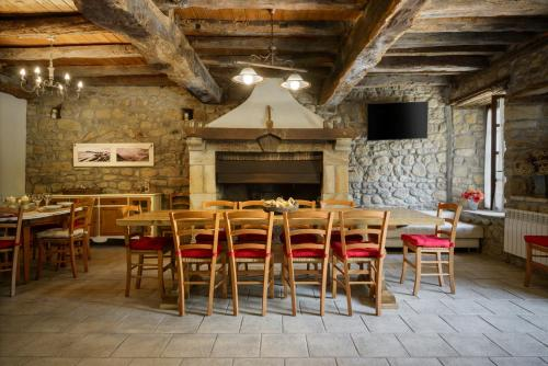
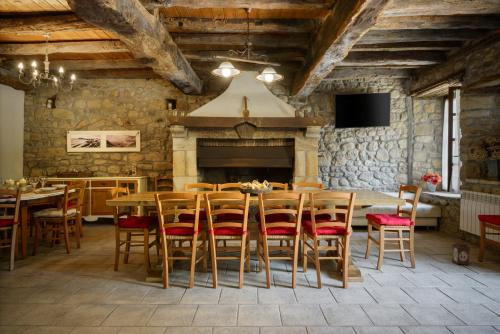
+ lantern (460, 250)
